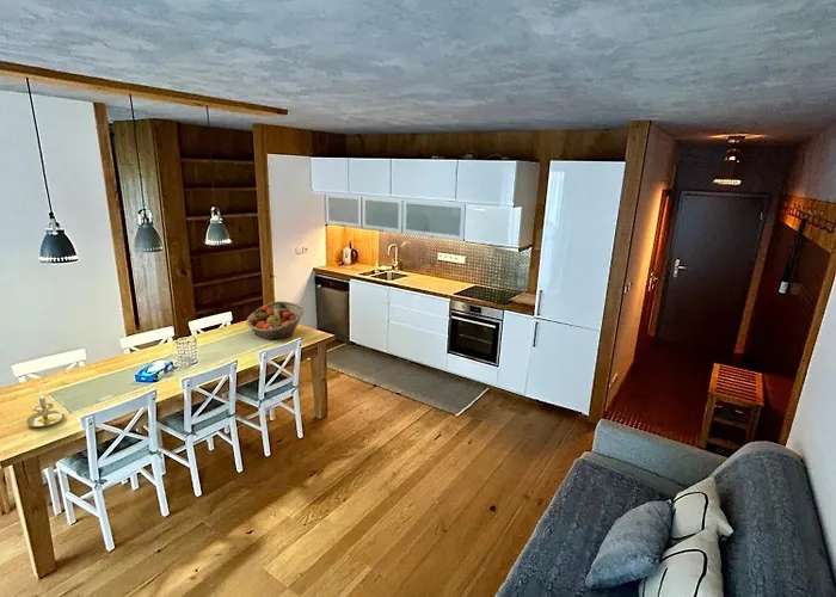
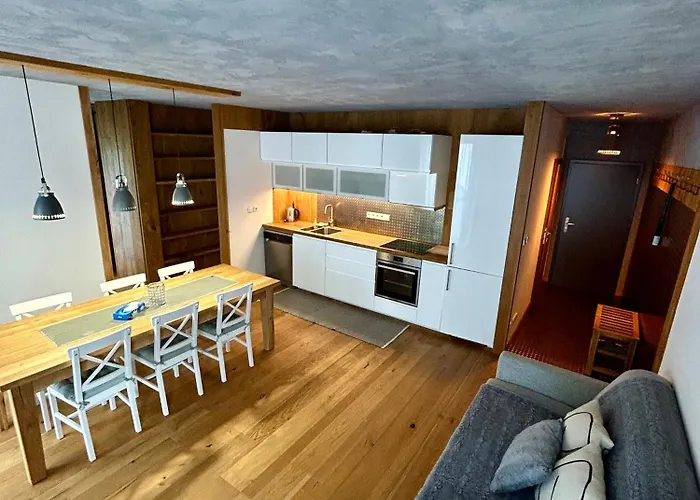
- fruit basket (276, 319)
- candle holder (42, 405)
